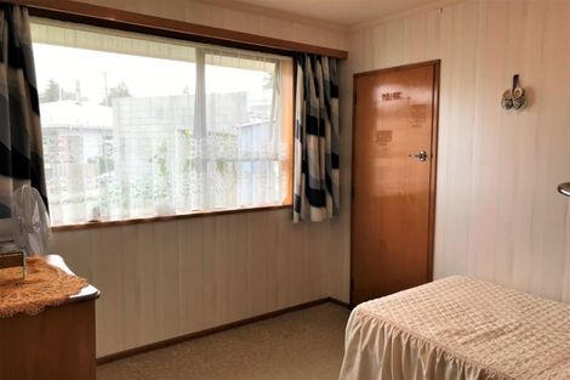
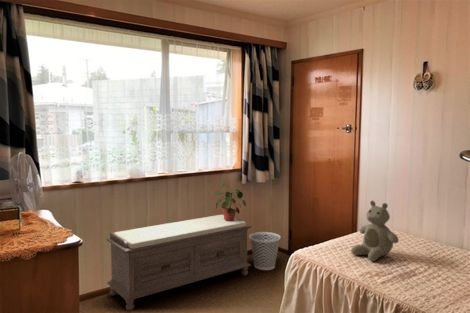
+ potted plant (226, 201)
+ teddy bear (373, 229)
+ wastebasket (264, 251)
+ bench (183, 255)
